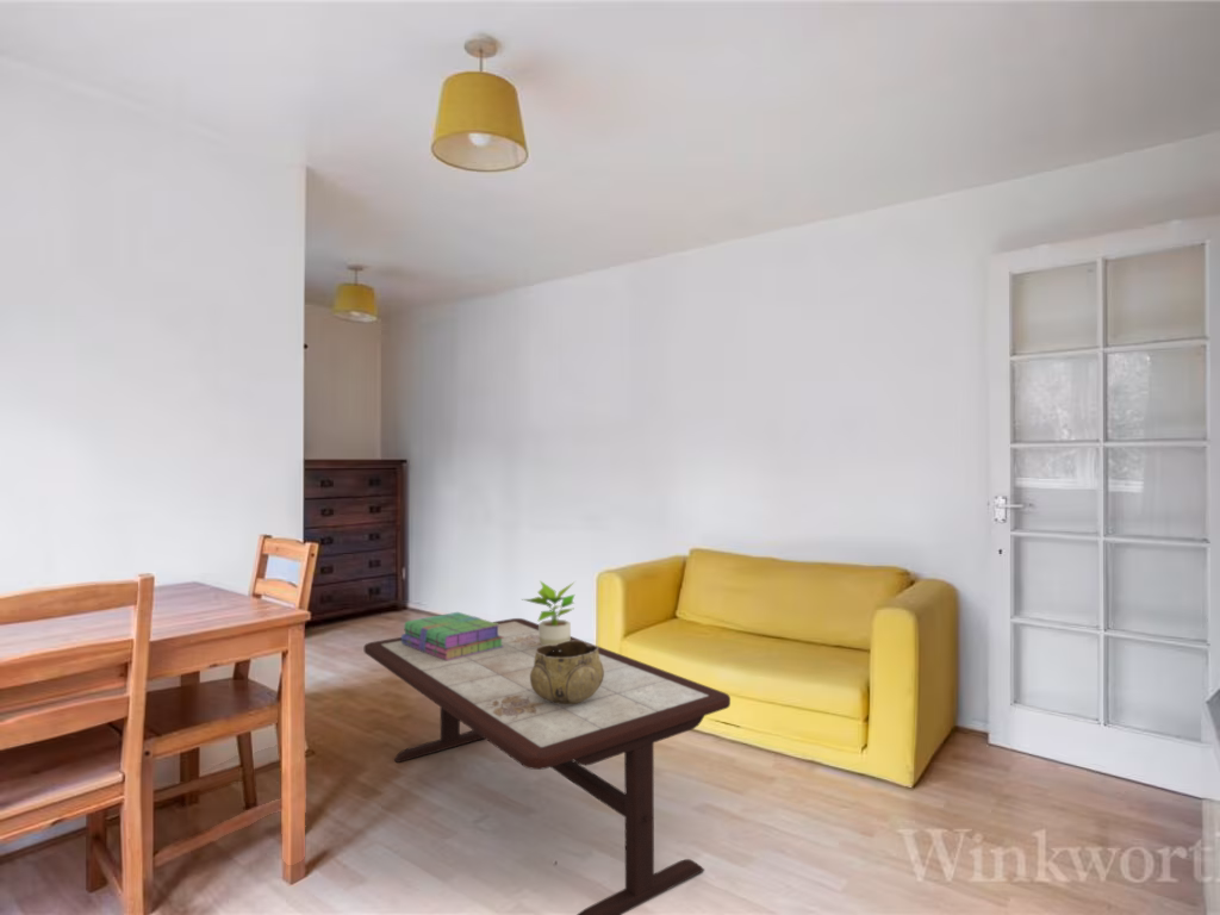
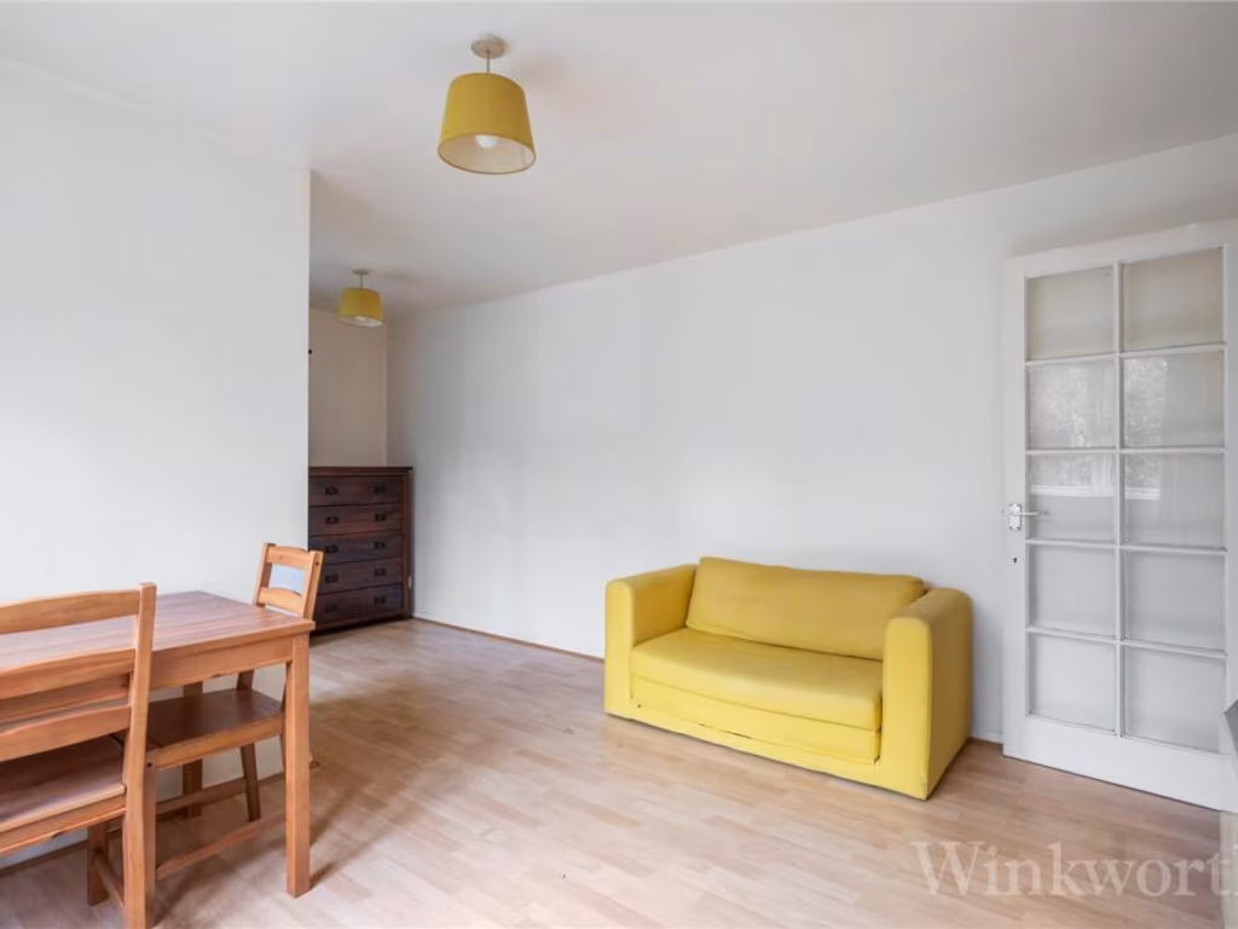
- coffee table (524, 736)
- potted plant (548, 615)
- decorative bowl (567, 672)
- stack of books (452, 633)
